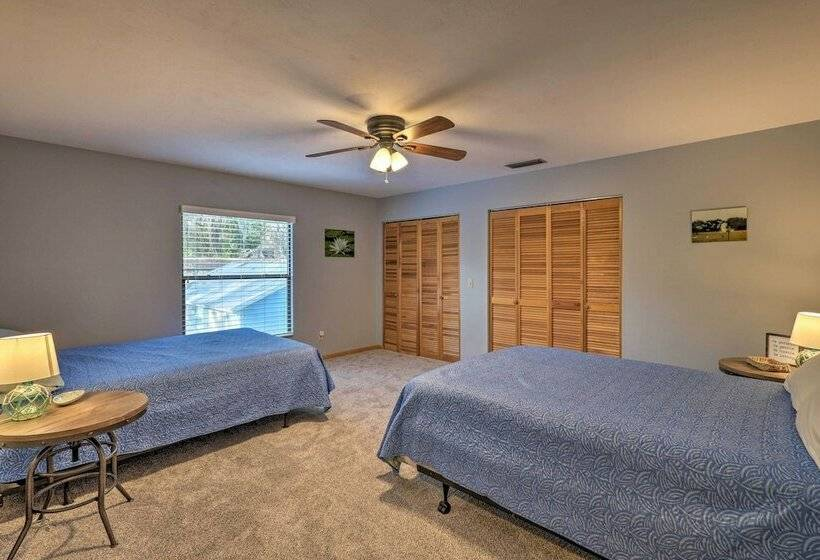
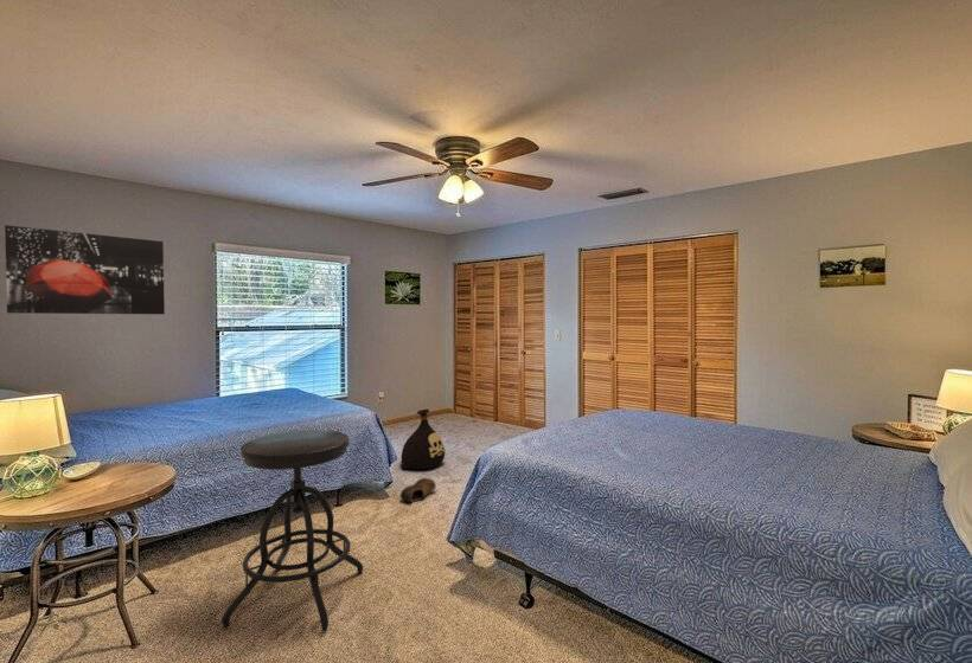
+ bag (423, 437)
+ wall art (91, 273)
+ stool (298, 513)
+ shoe (420, 489)
